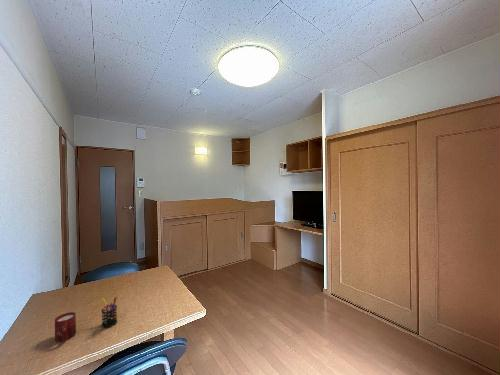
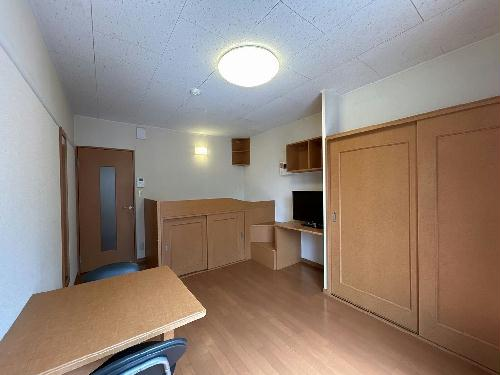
- pen holder (111, 309)
- cup (65, 328)
